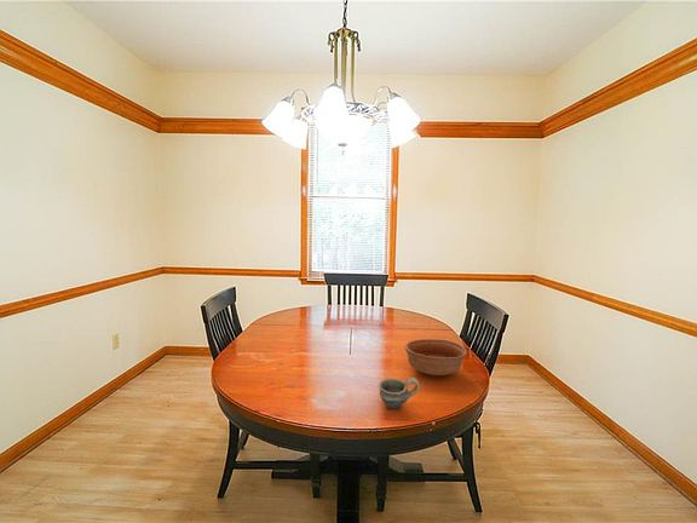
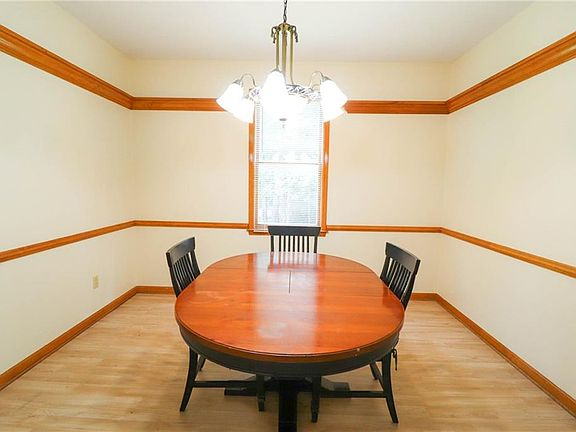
- cup (396, 392)
- bowl (434, 360)
